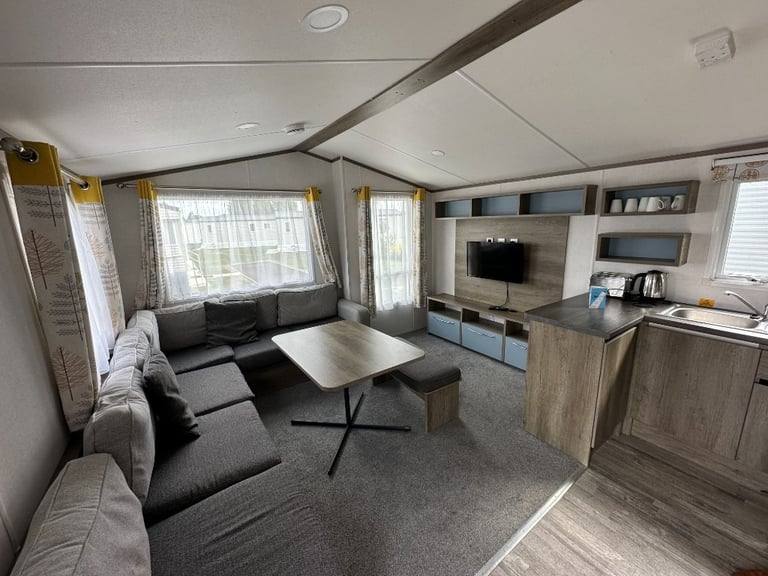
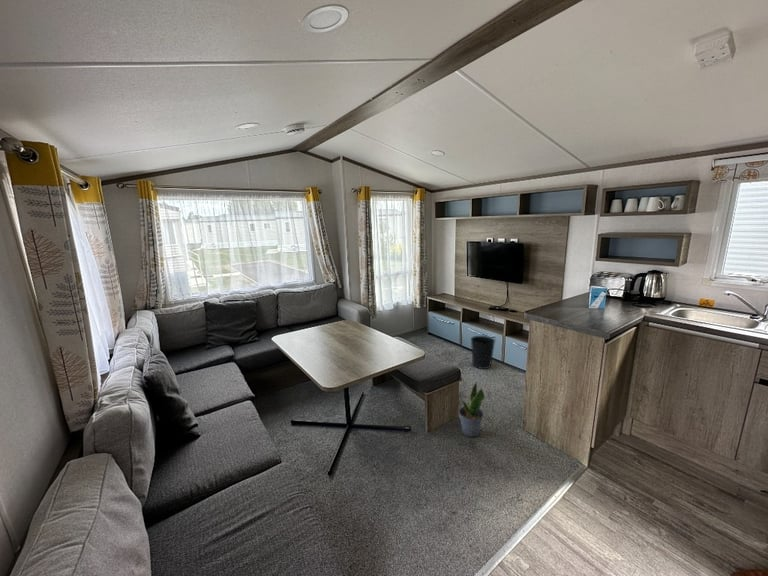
+ potted plant (471, 408)
+ wastebasket (482, 352)
